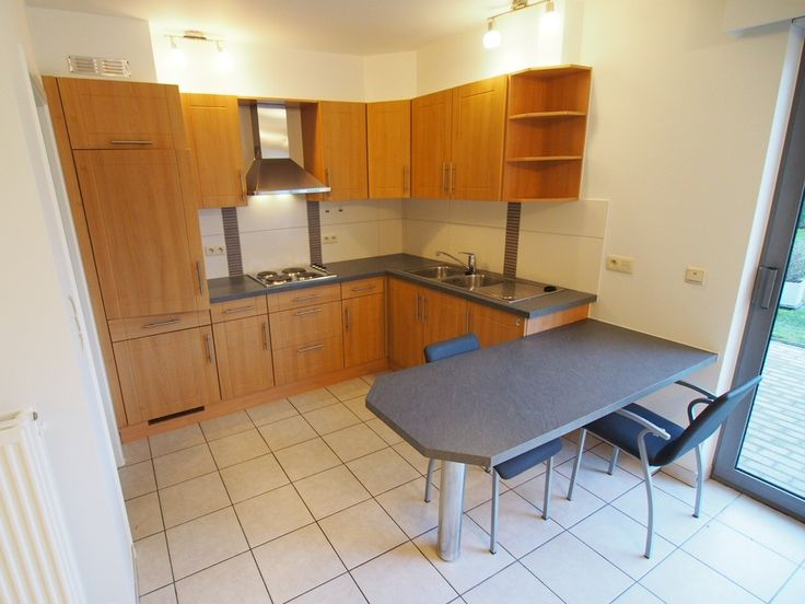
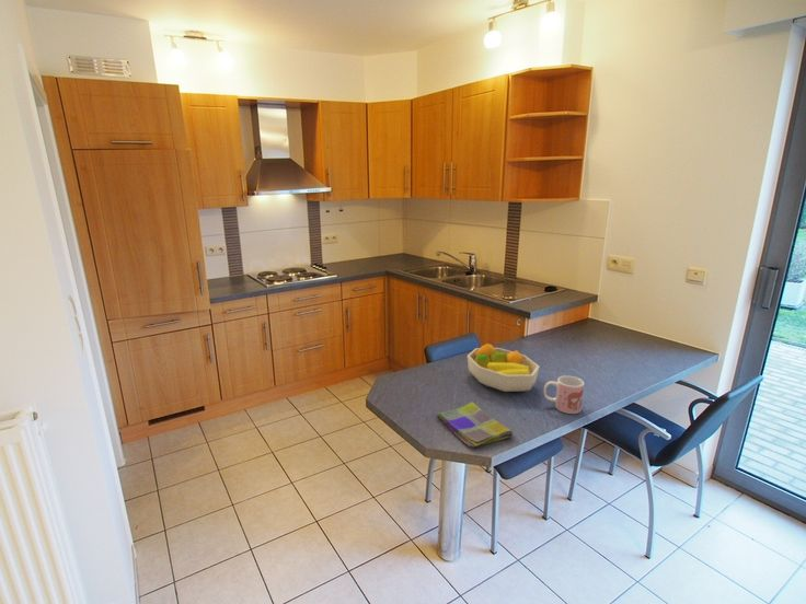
+ mug (564, 393)
+ fruit bowl (502, 365)
+ dish towel (473, 423)
